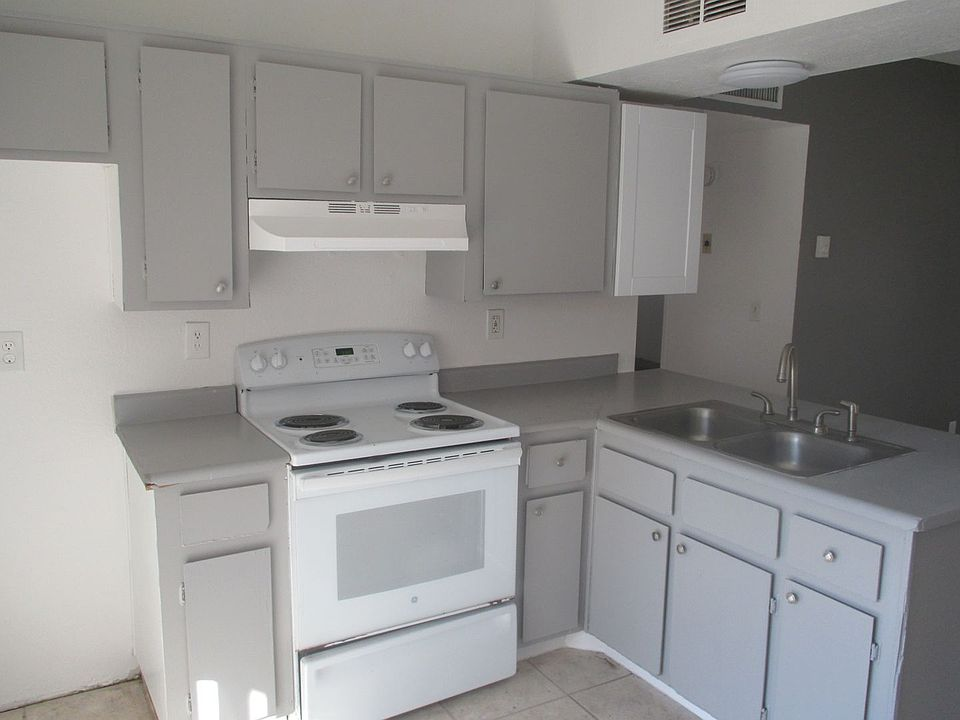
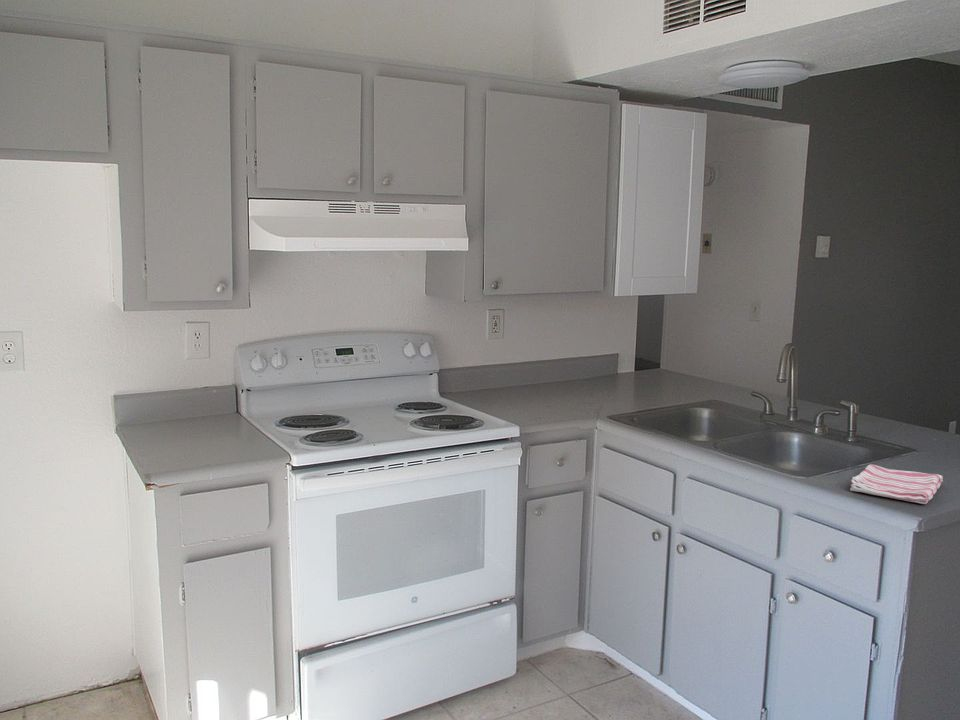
+ dish towel (897, 480)
